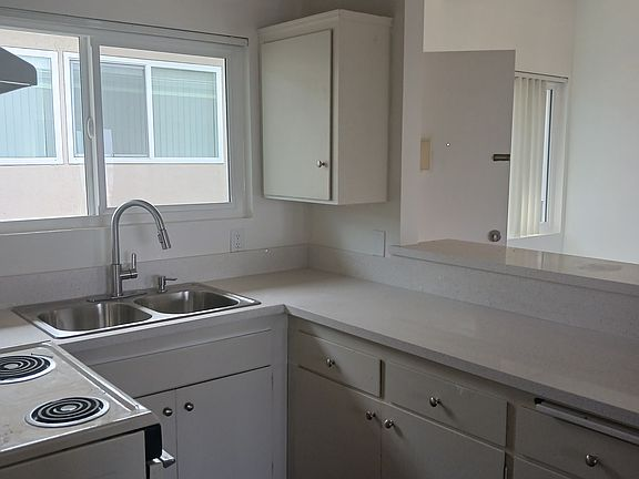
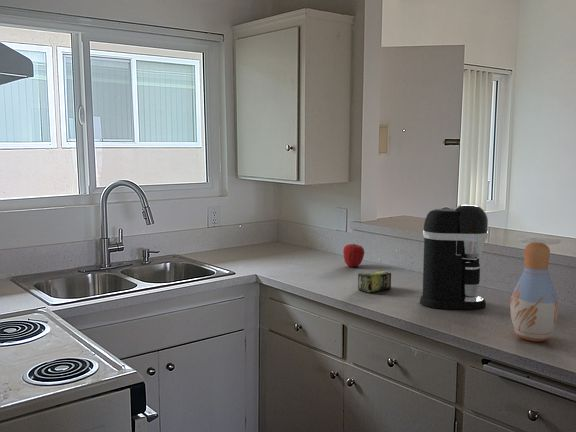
+ coffee maker (454, 254)
+ apple (353, 254)
+ tea box (374, 281)
+ vase (534, 290)
